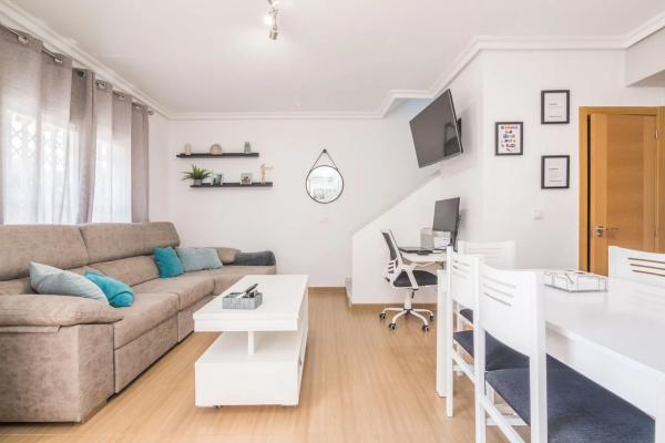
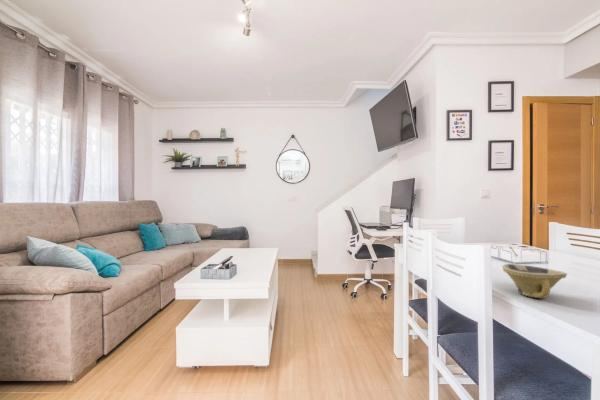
+ bowl (532, 281)
